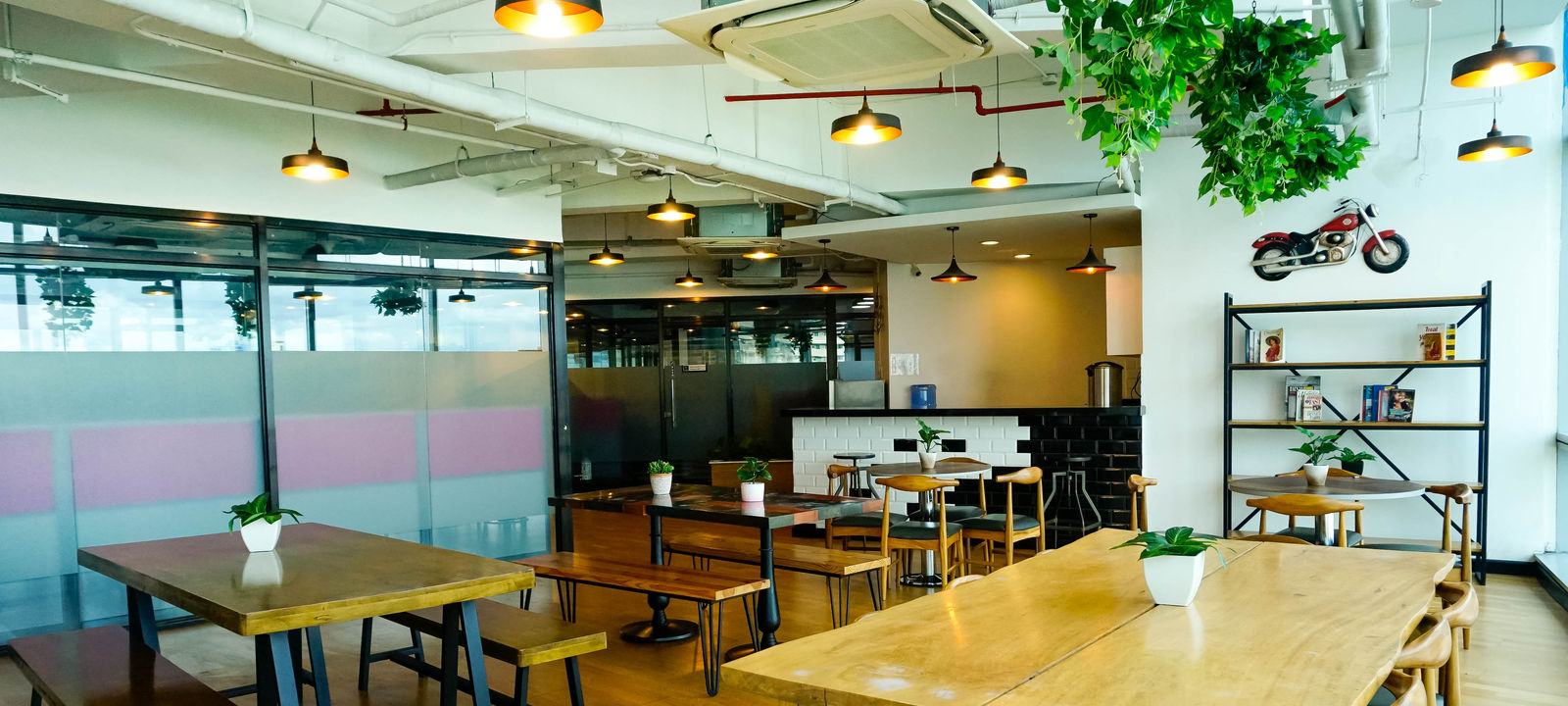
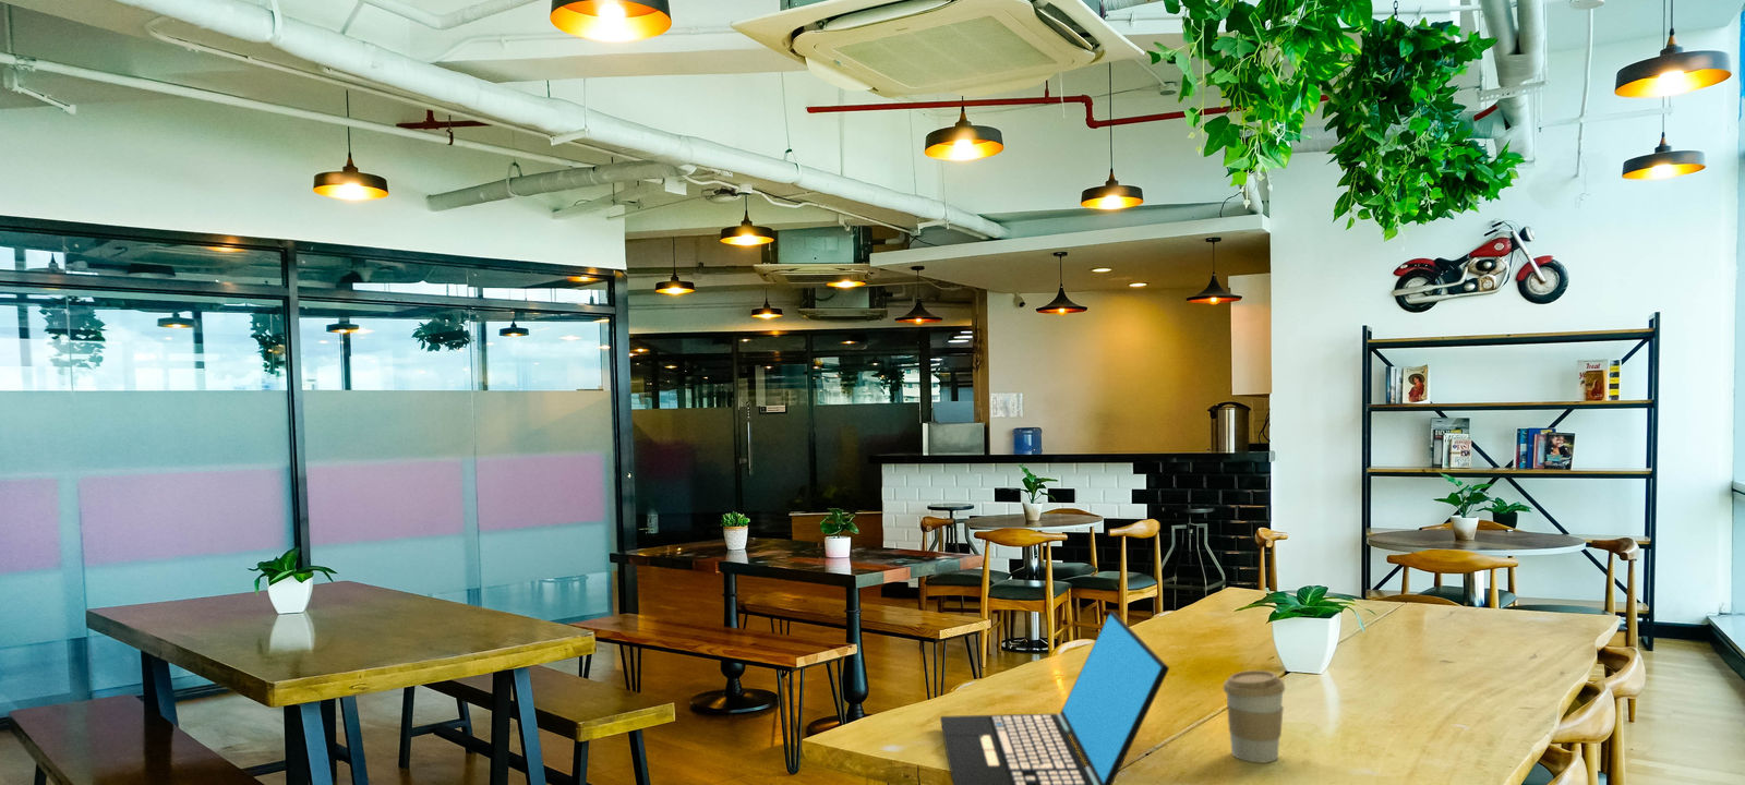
+ laptop (1043, 714)
+ coffee cup (1254, 714)
